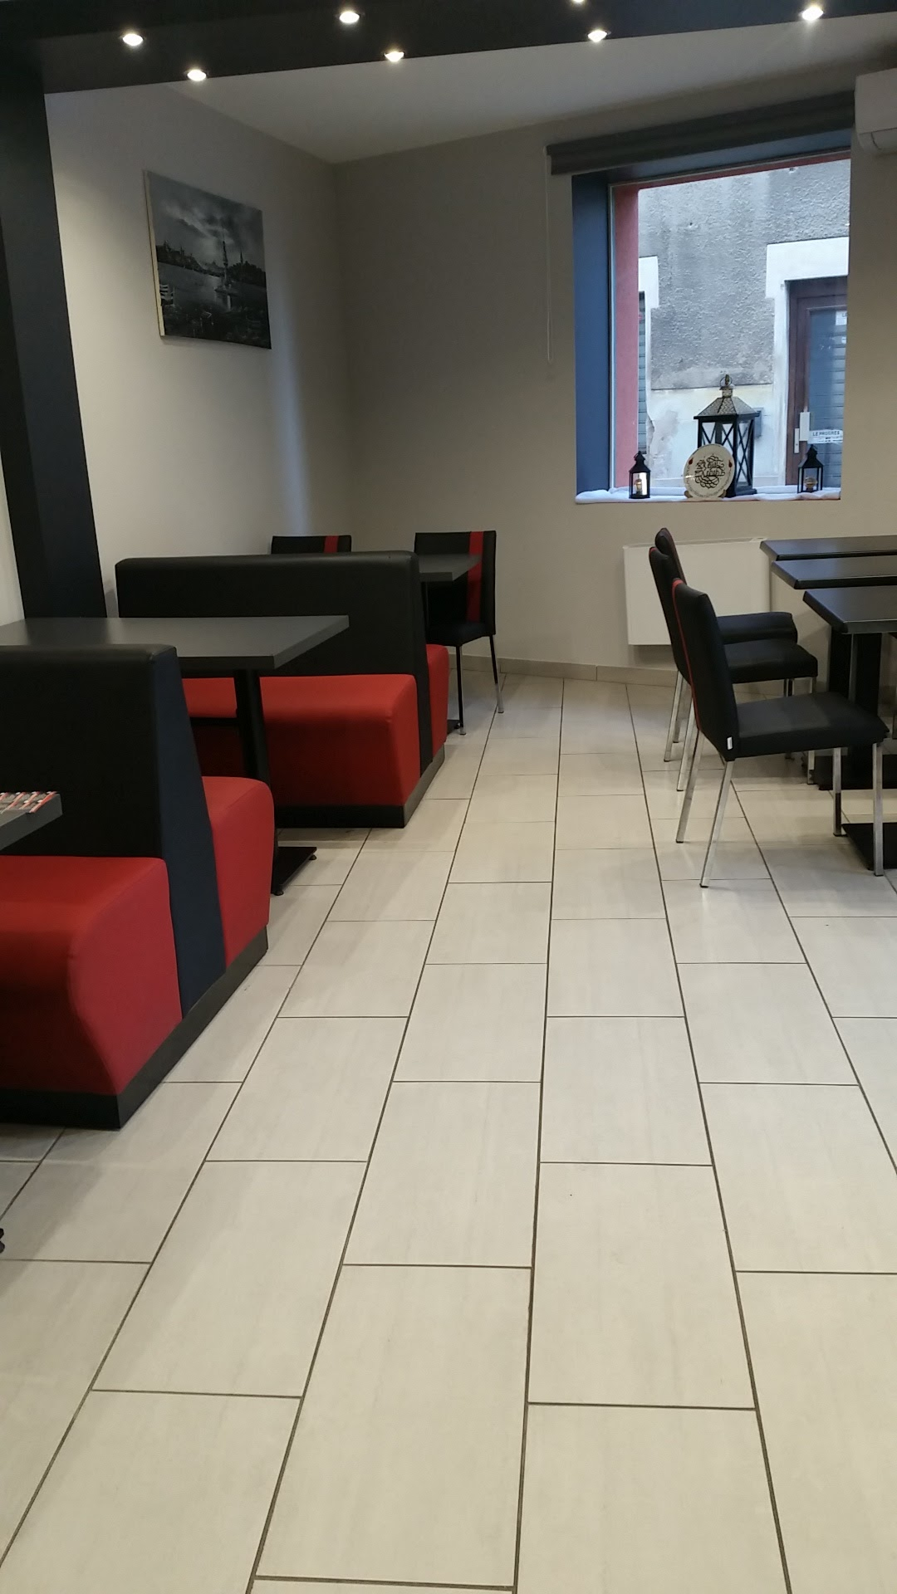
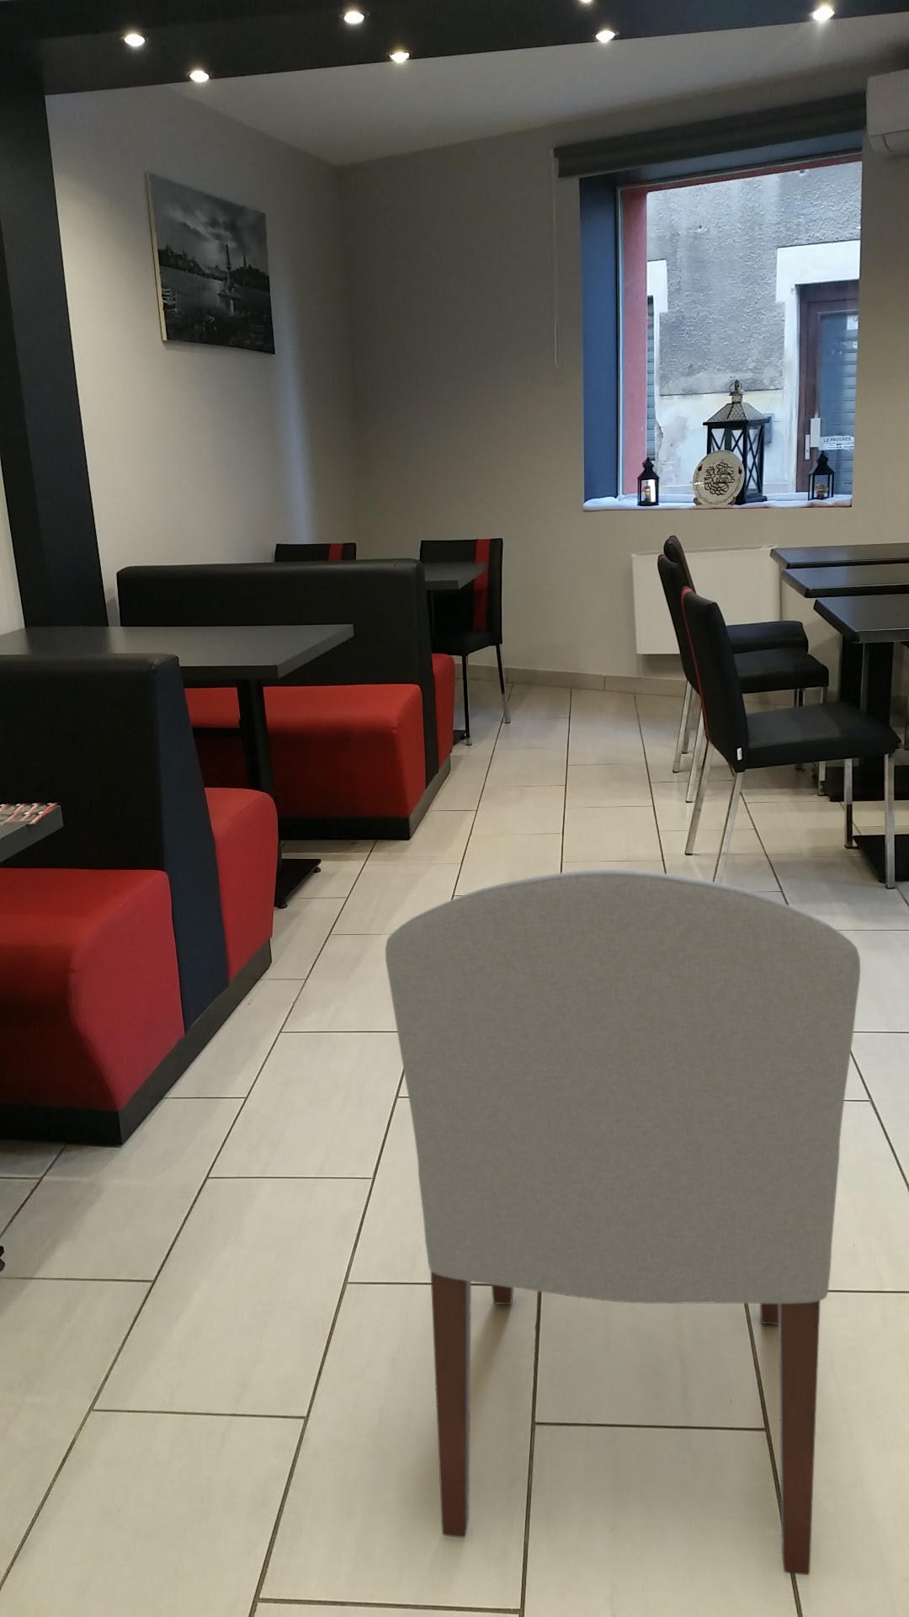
+ chair (625, 1136)
